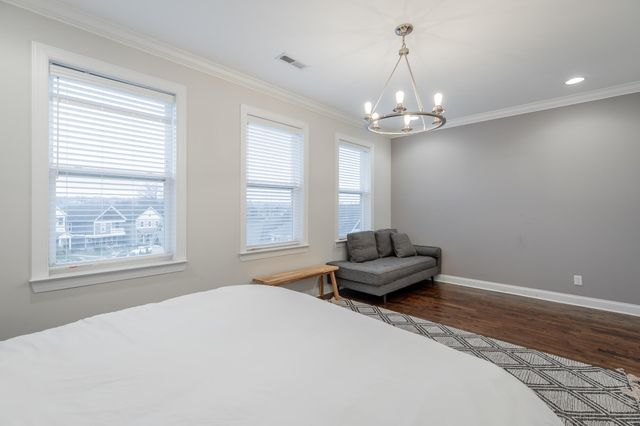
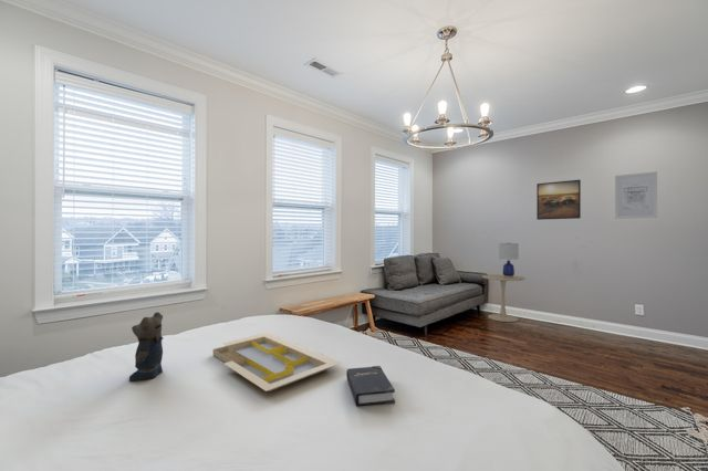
+ serving tray (267, 357)
+ wall art (635, 196)
+ side table (502, 297)
+ hardback book (368, 384)
+ lamp (508, 259)
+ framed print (558, 200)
+ teddy bear (149, 344)
